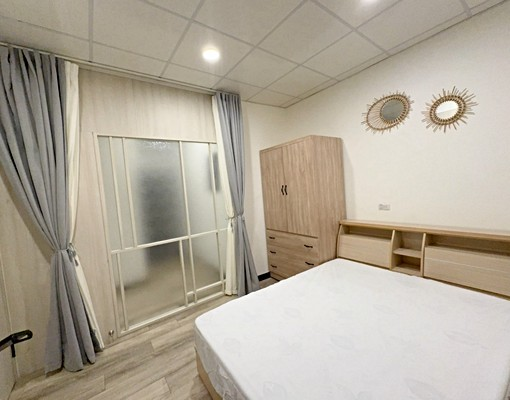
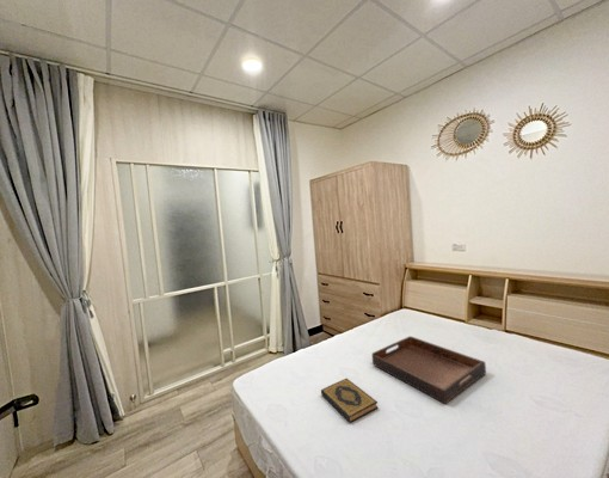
+ hardback book (347, 398)
+ serving tray (424, 362)
